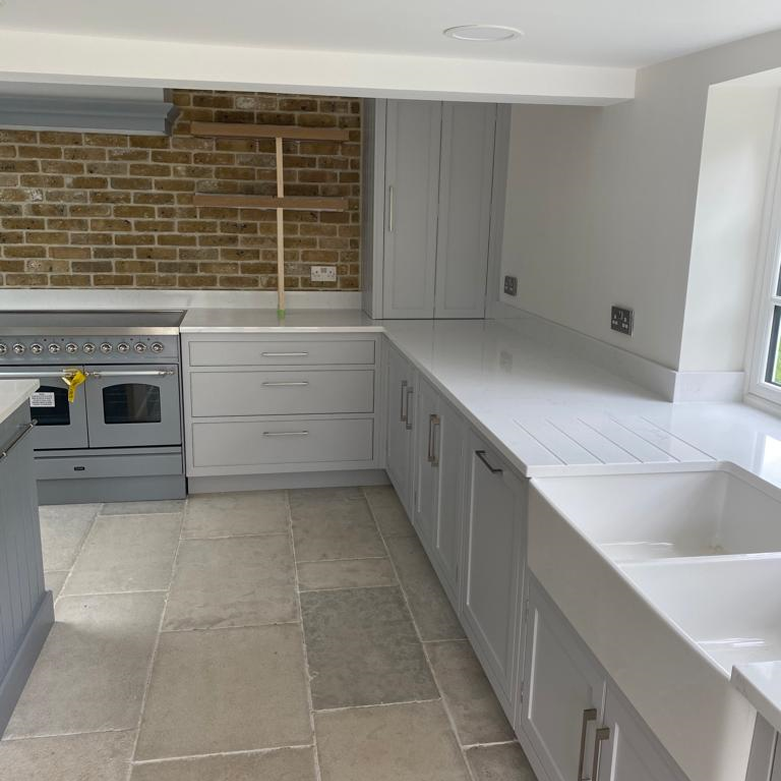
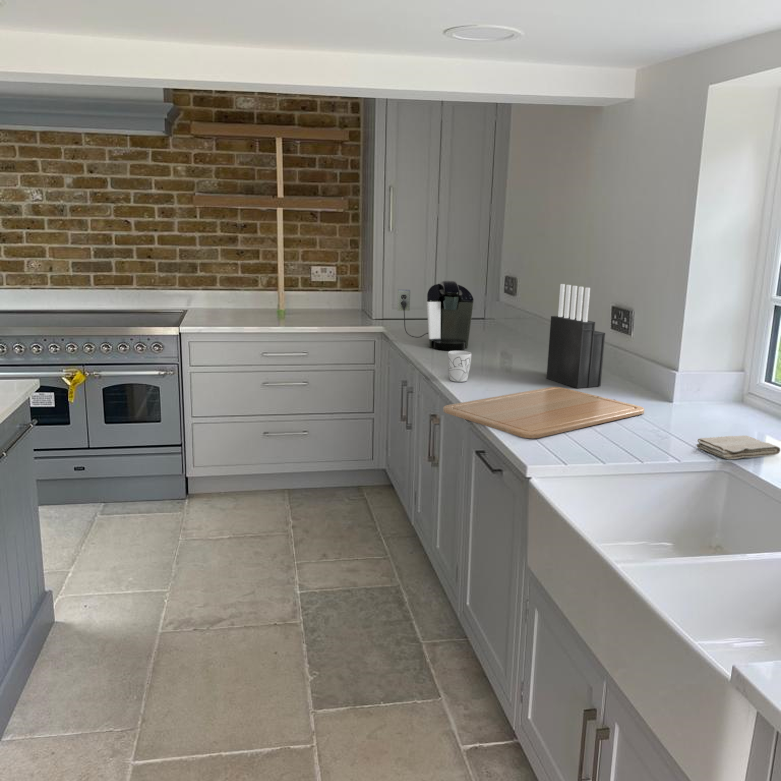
+ mug (459, 365)
+ knife block (579, 334)
+ washcloth (737, 445)
+ chopping board (544, 409)
+ coffee maker (435, 313)
